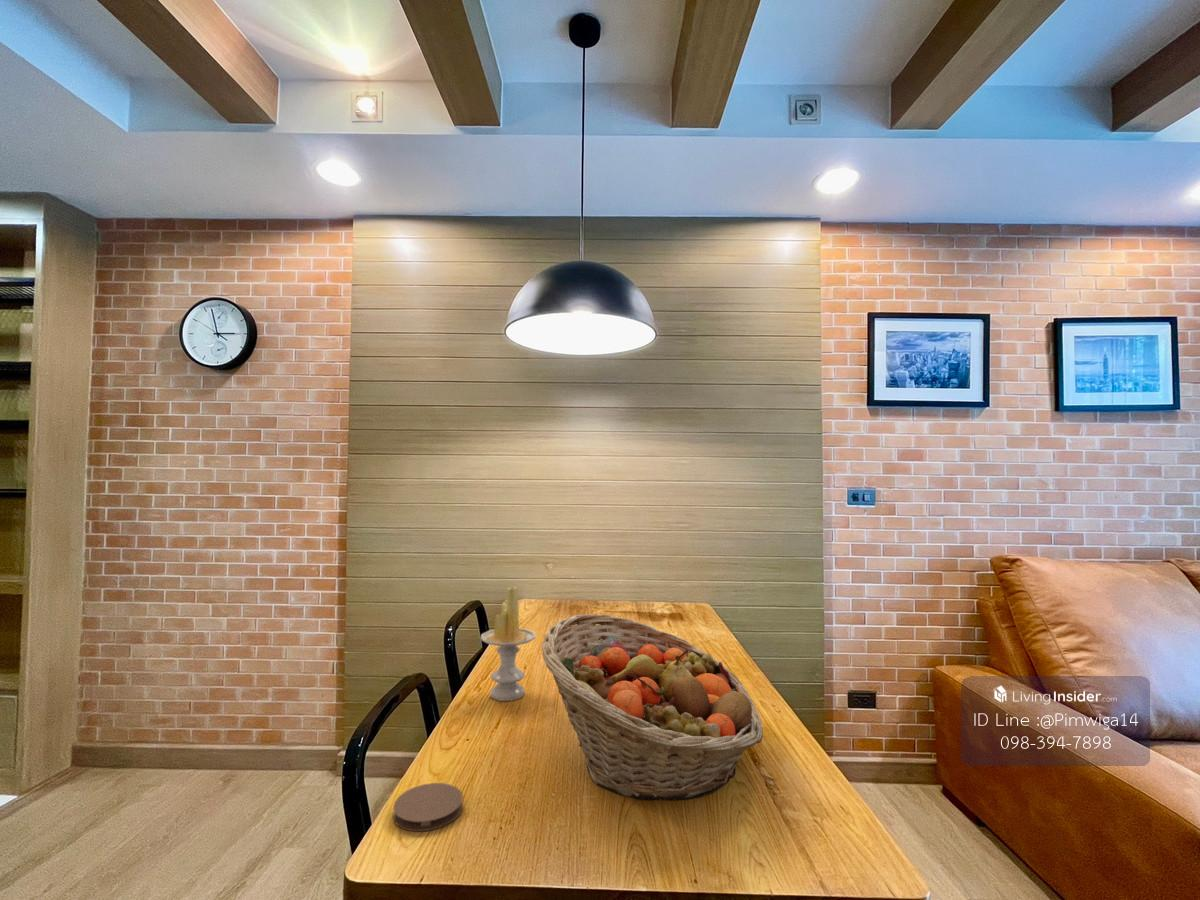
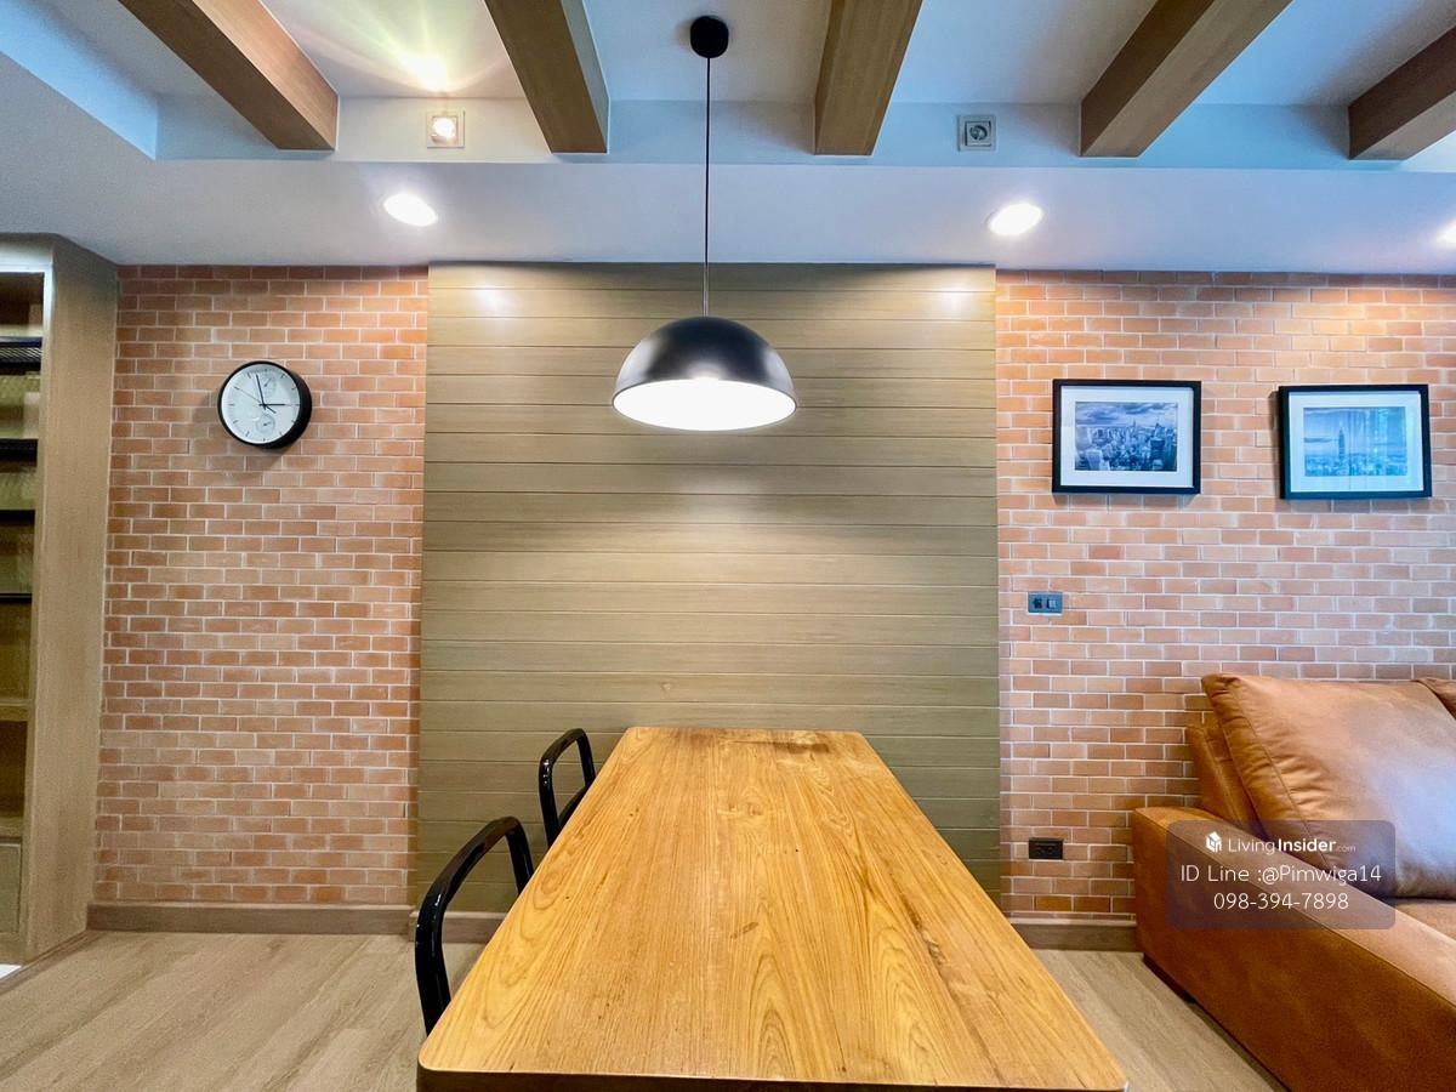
- coaster (428, 805)
- candle (508, 639)
- fruit basket (649, 691)
